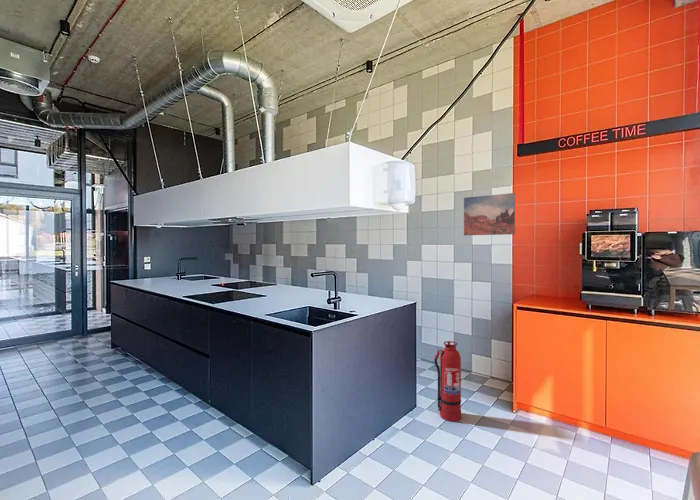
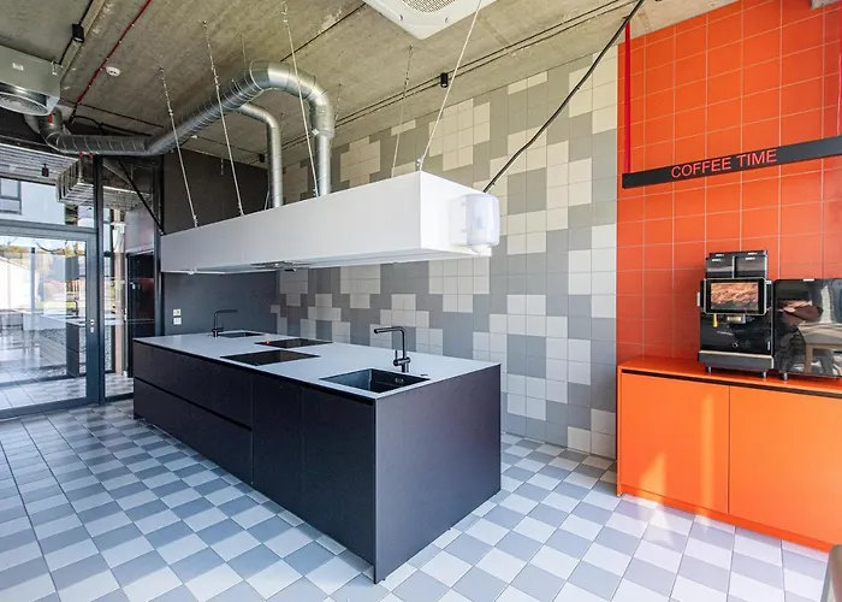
- wall art (488, 215)
- fire extinguisher (447, 379)
